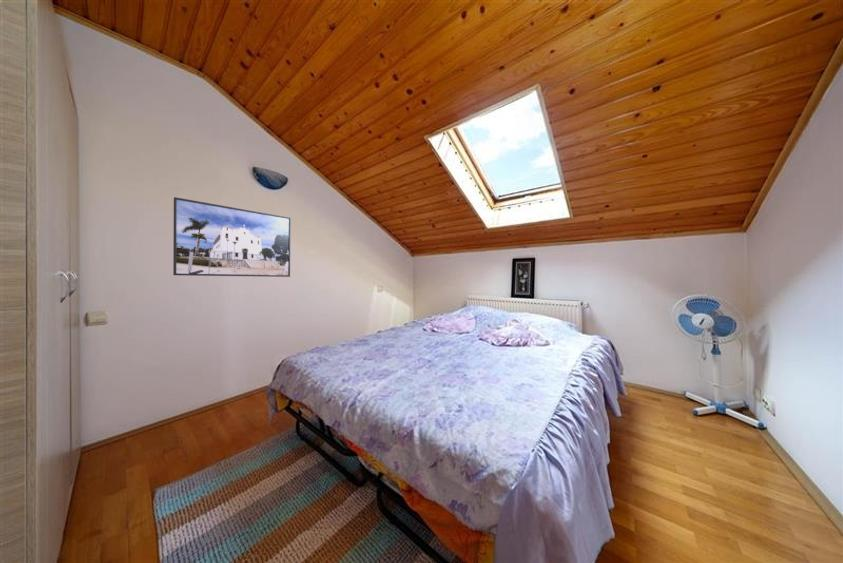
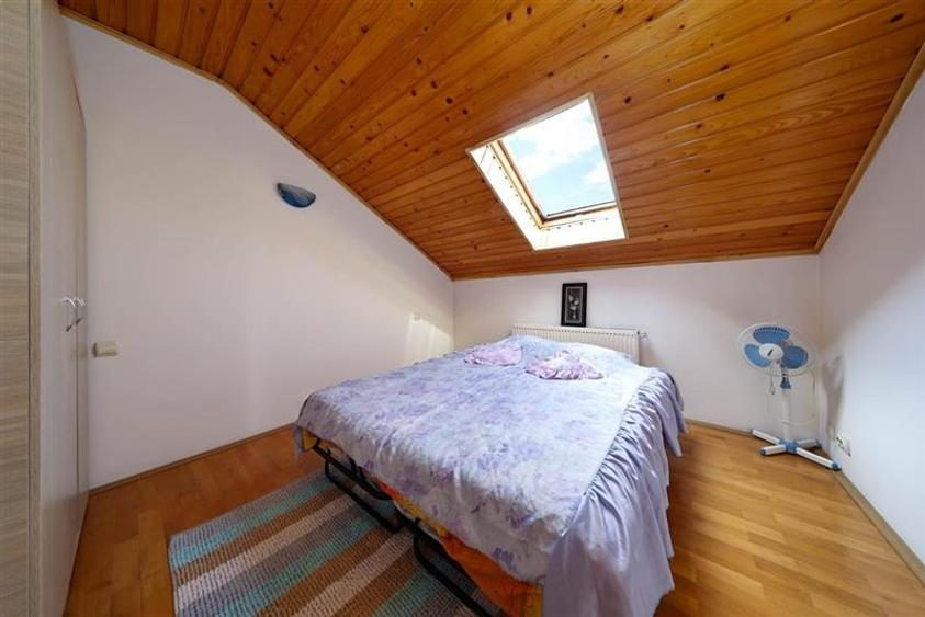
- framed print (239, 242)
